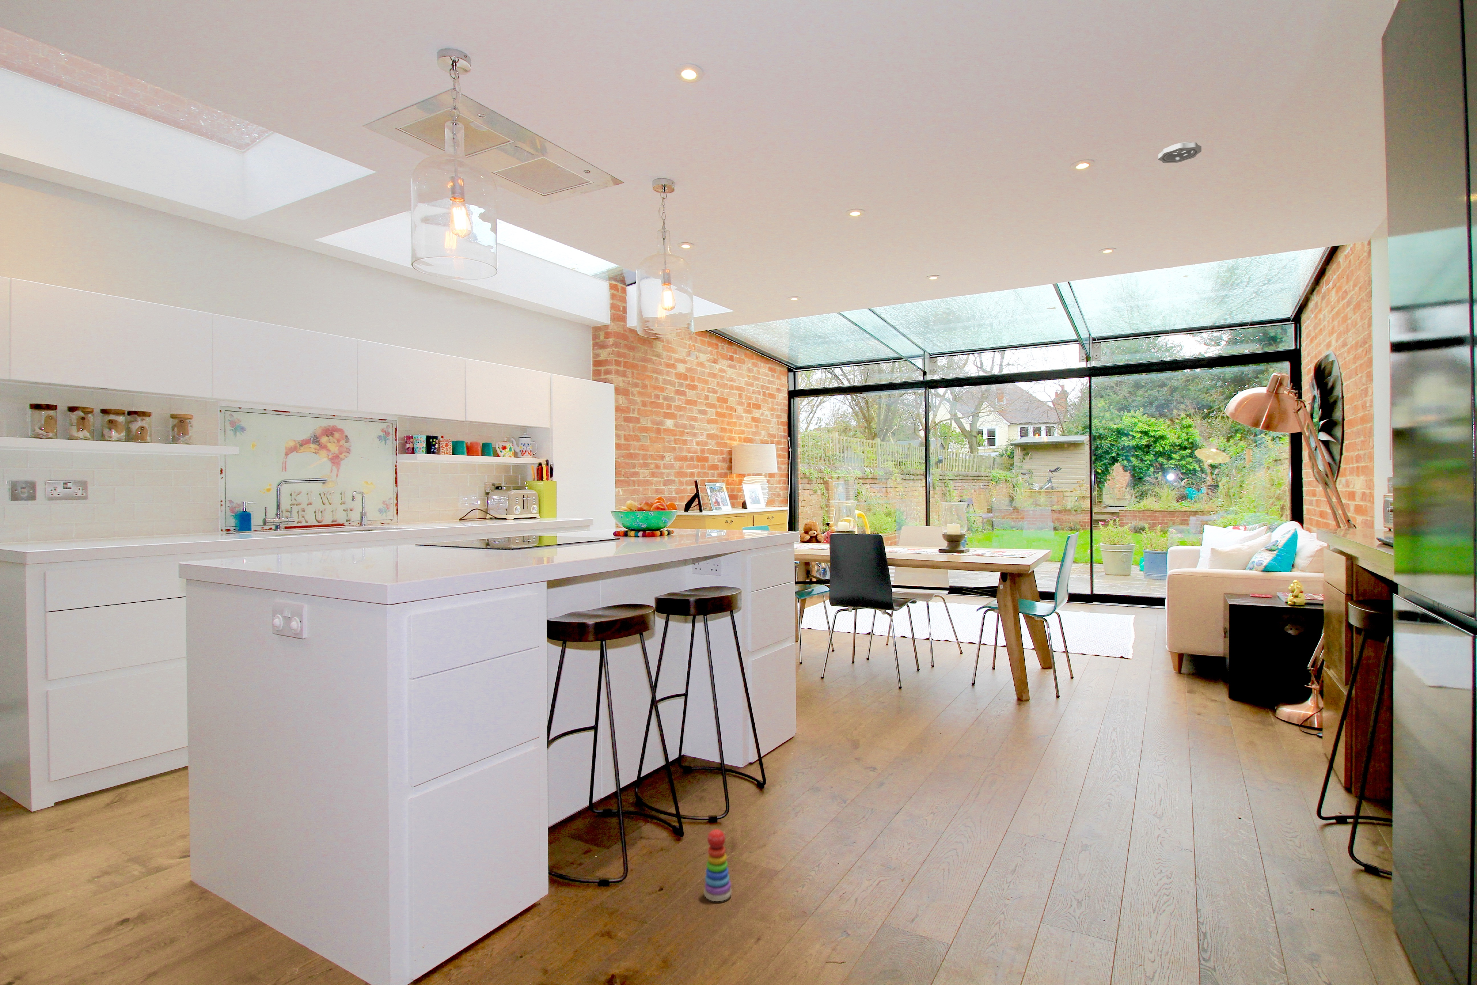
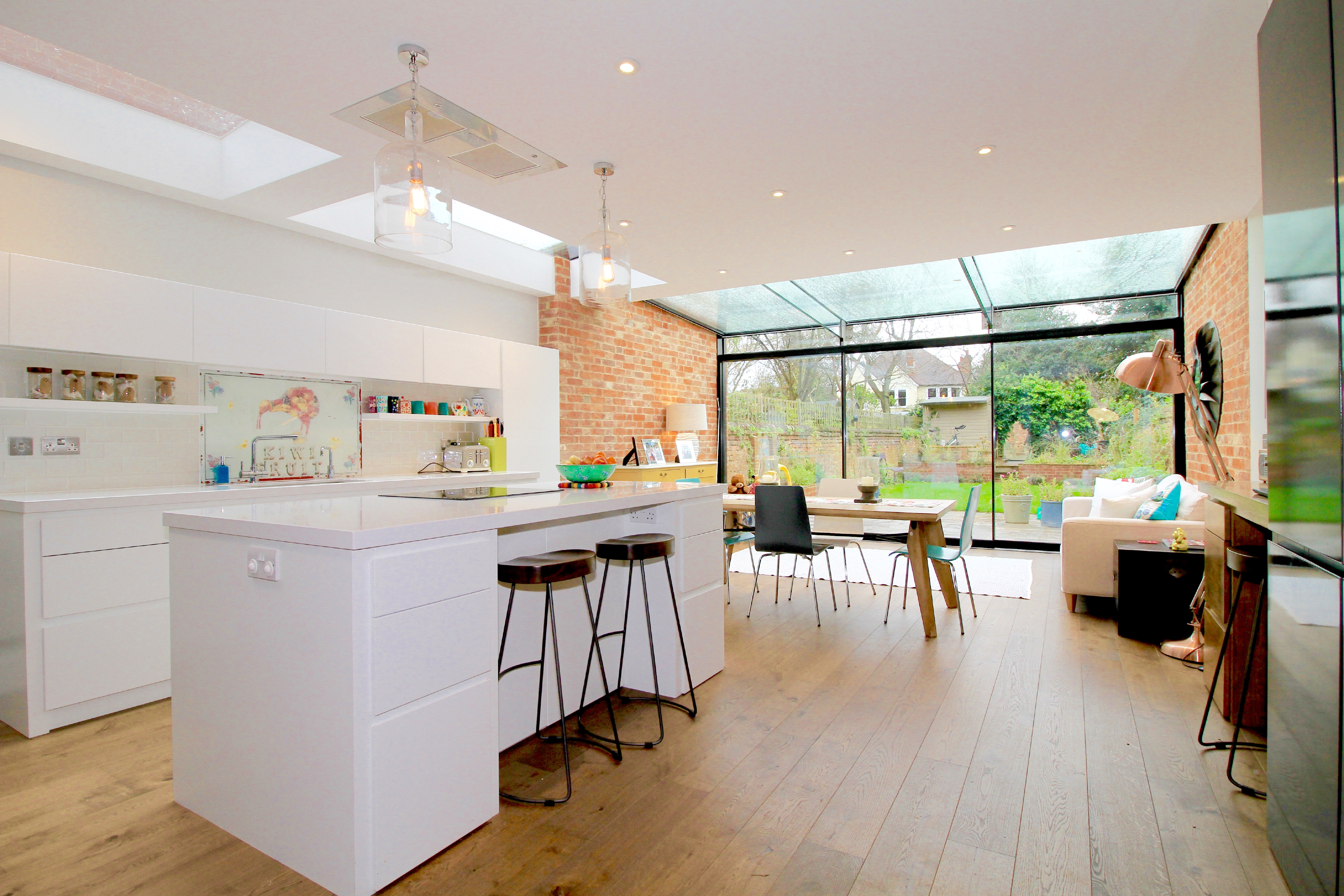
- smoke detector (1179, 150)
- stacking toy (718, 862)
